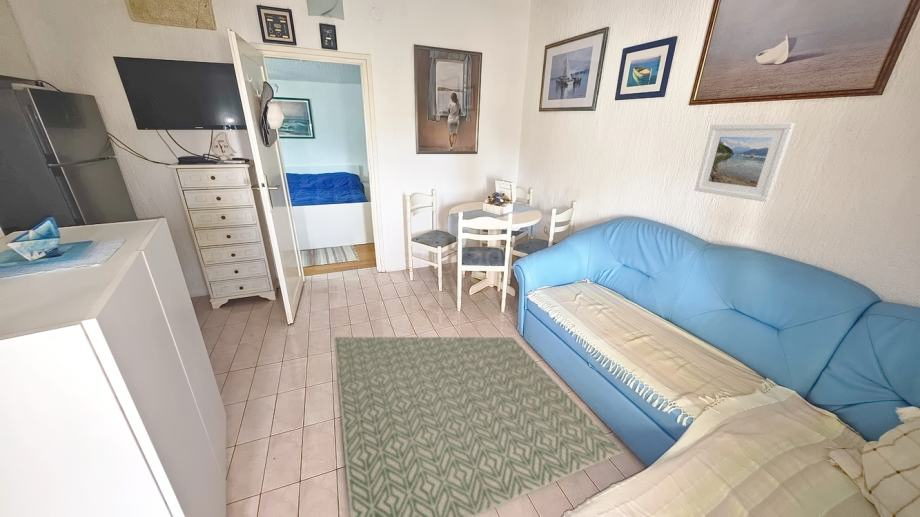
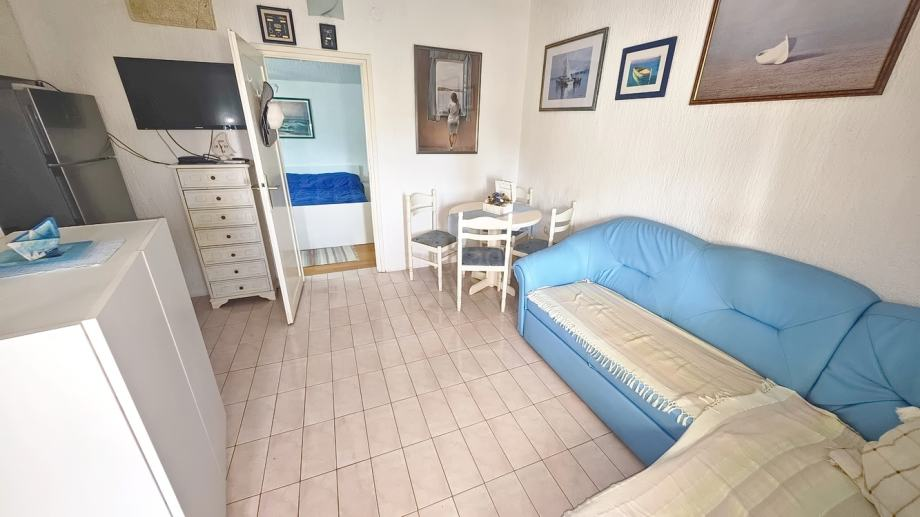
- rug (438, 365)
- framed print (738, 161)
